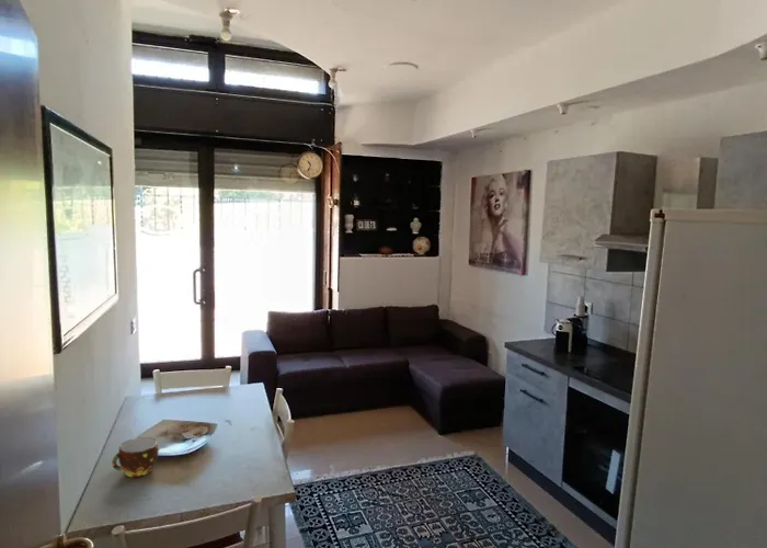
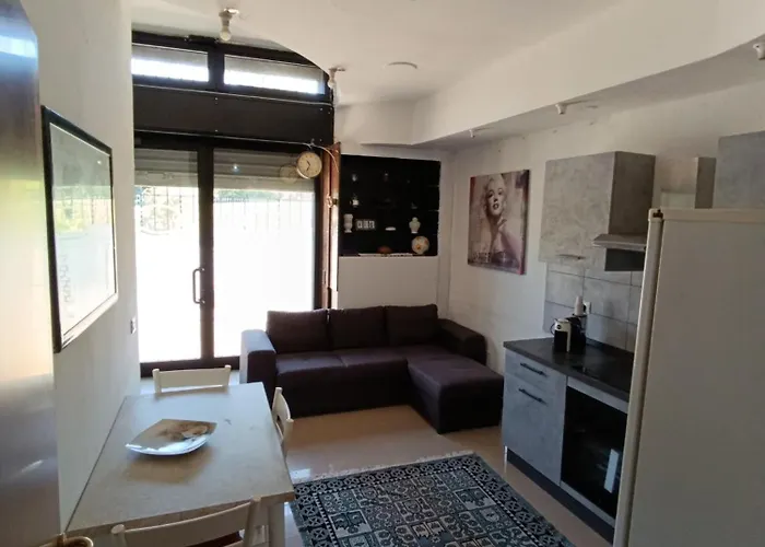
- cup (137, 458)
